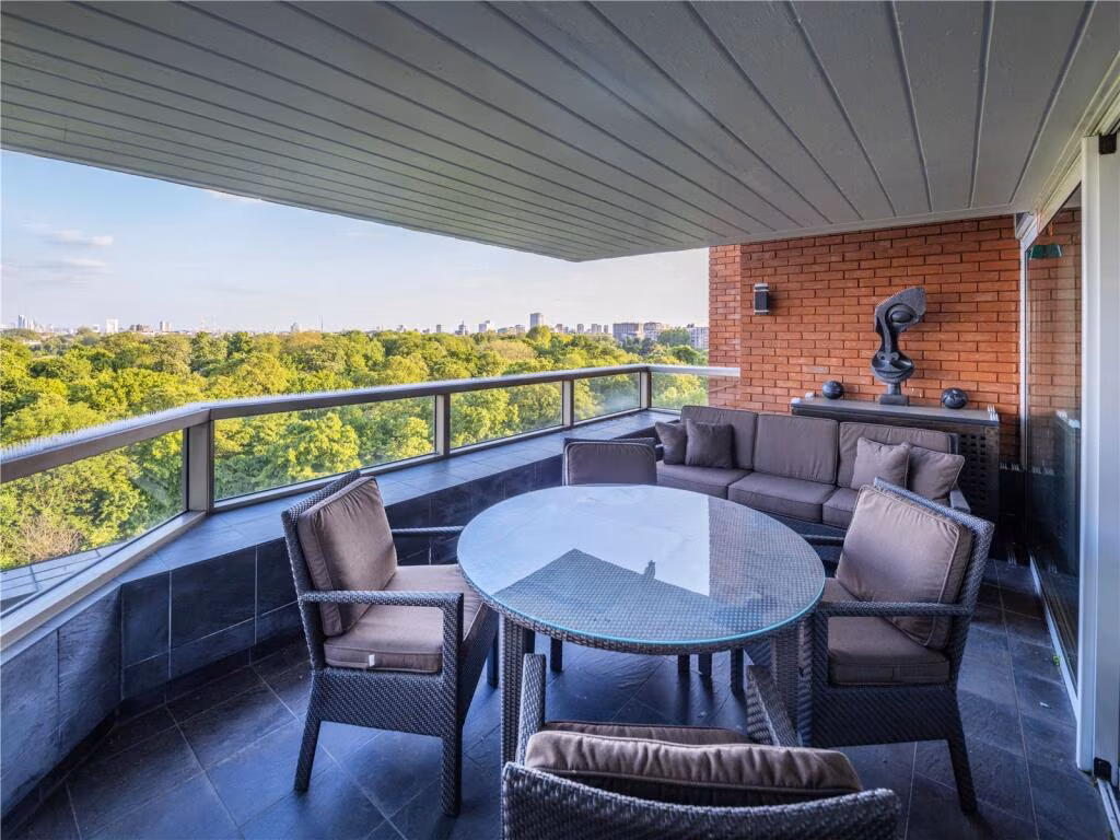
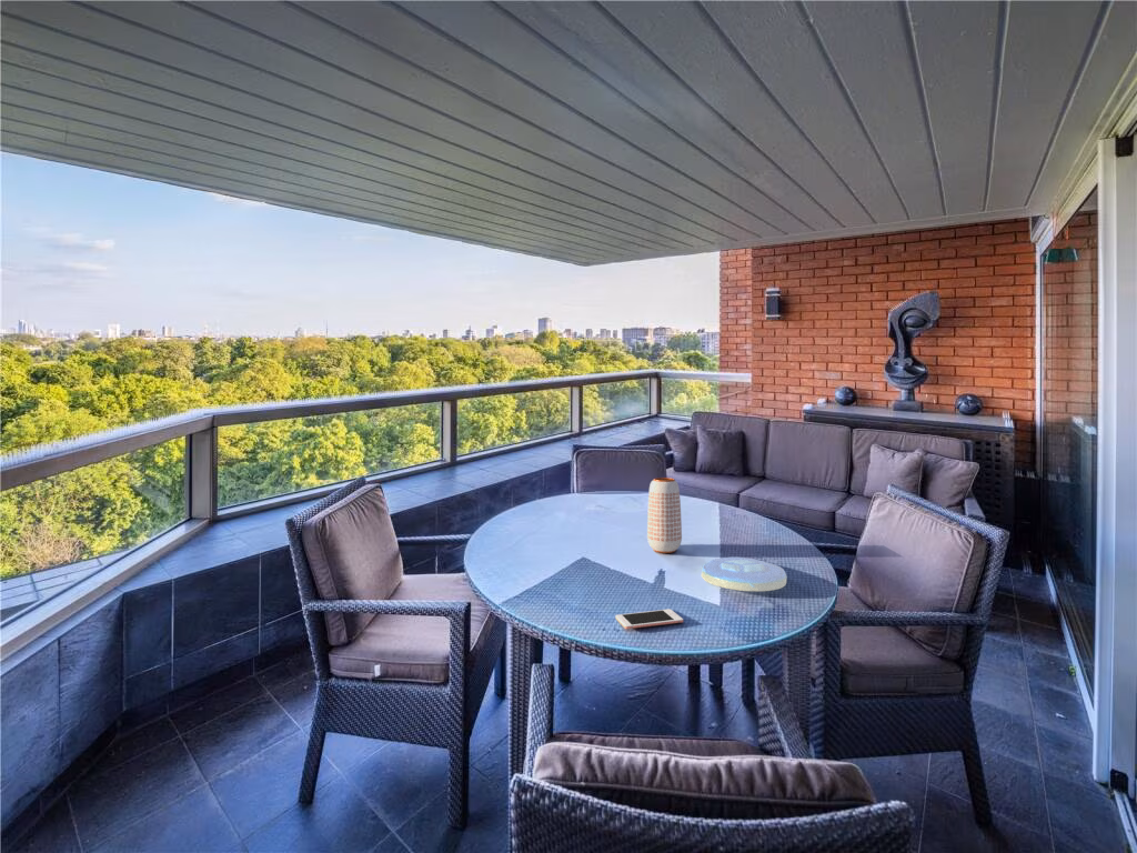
+ plate (743, 571)
+ planter (664, 514)
+ cell phone (648, 619)
